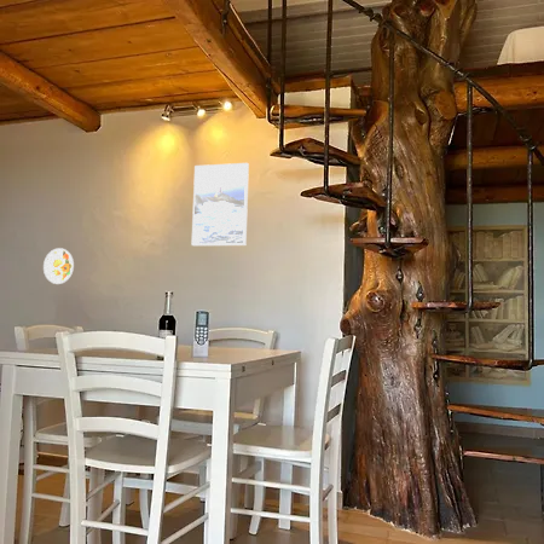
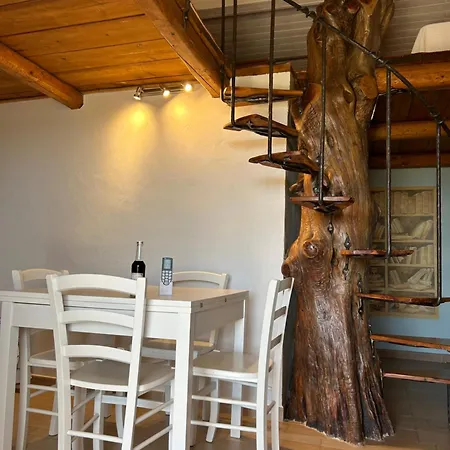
- decorative plate (58, 266)
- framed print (219, 204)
